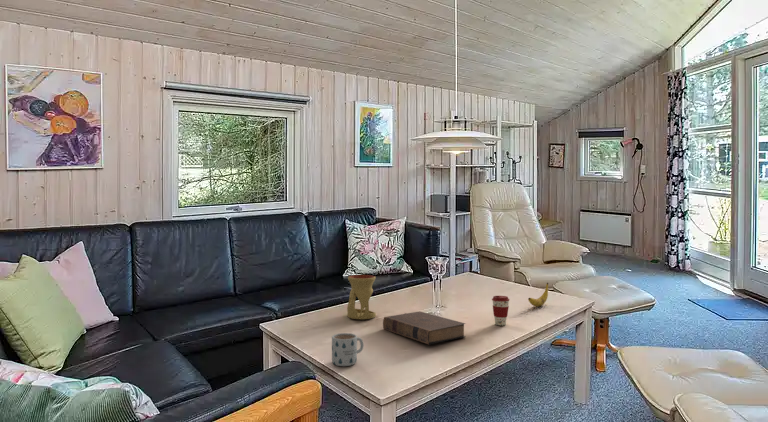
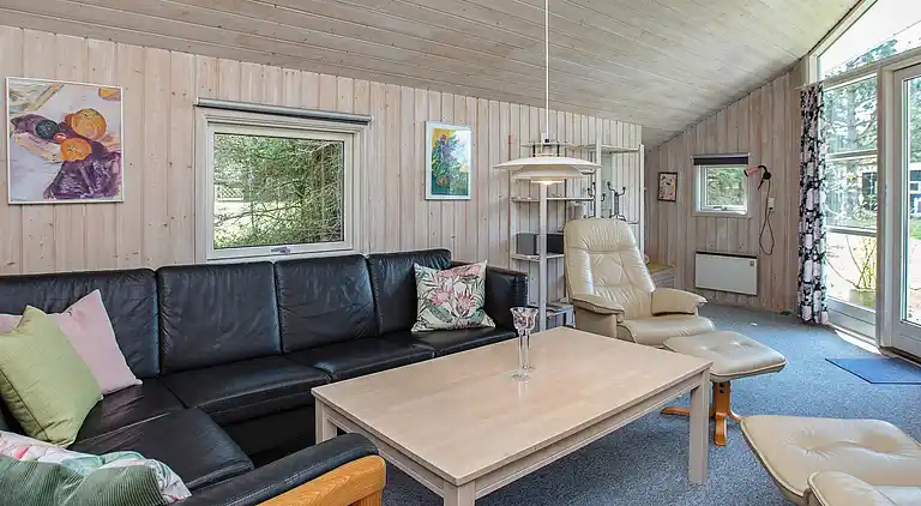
- mug (348, 348)
- banana (540, 297)
- oil burner (361, 296)
- coffee cup (500, 310)
- book (423, 326)
